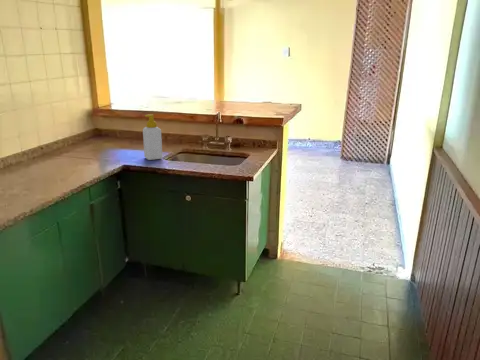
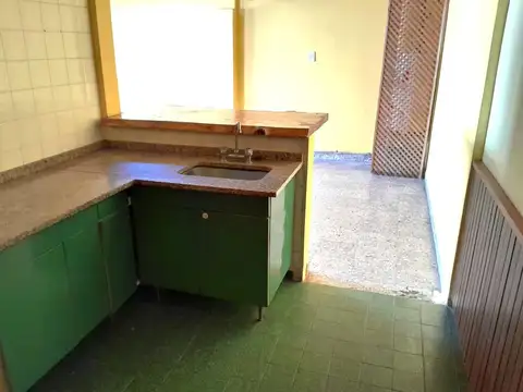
- soap bottle (152, 136)
